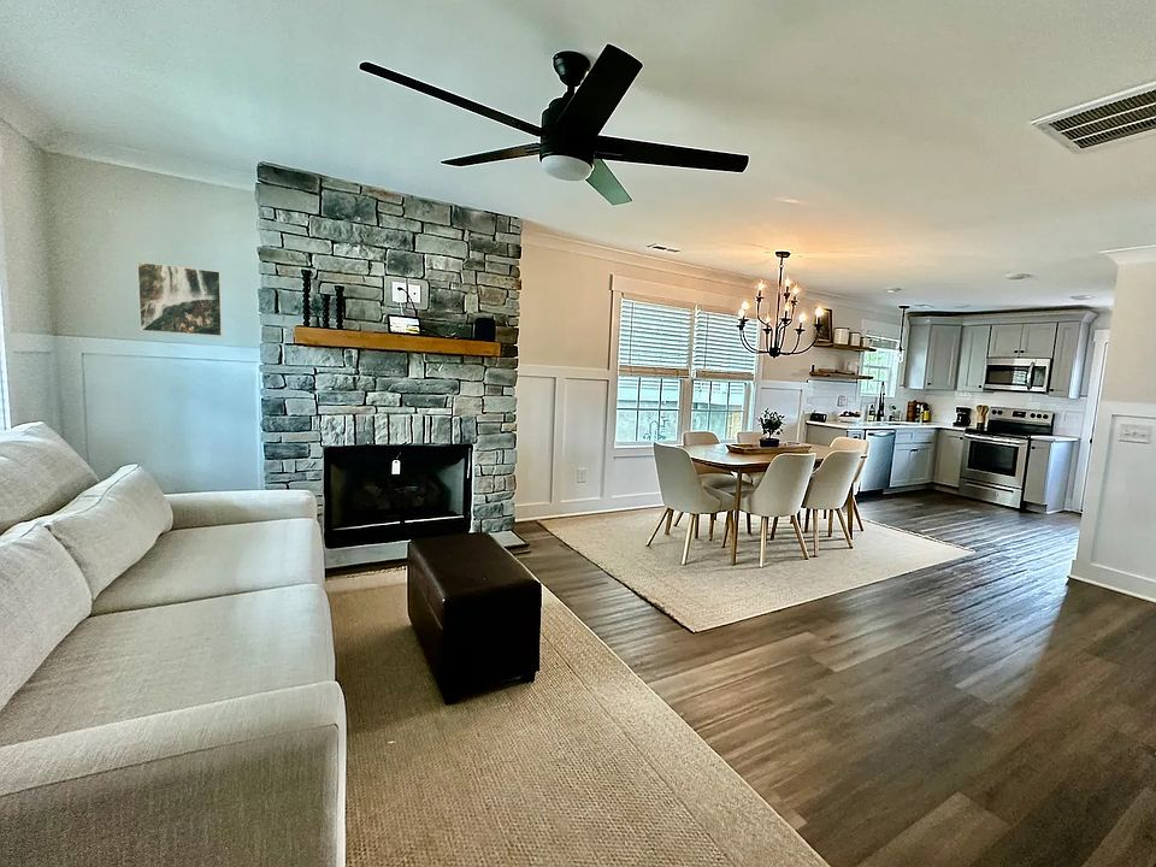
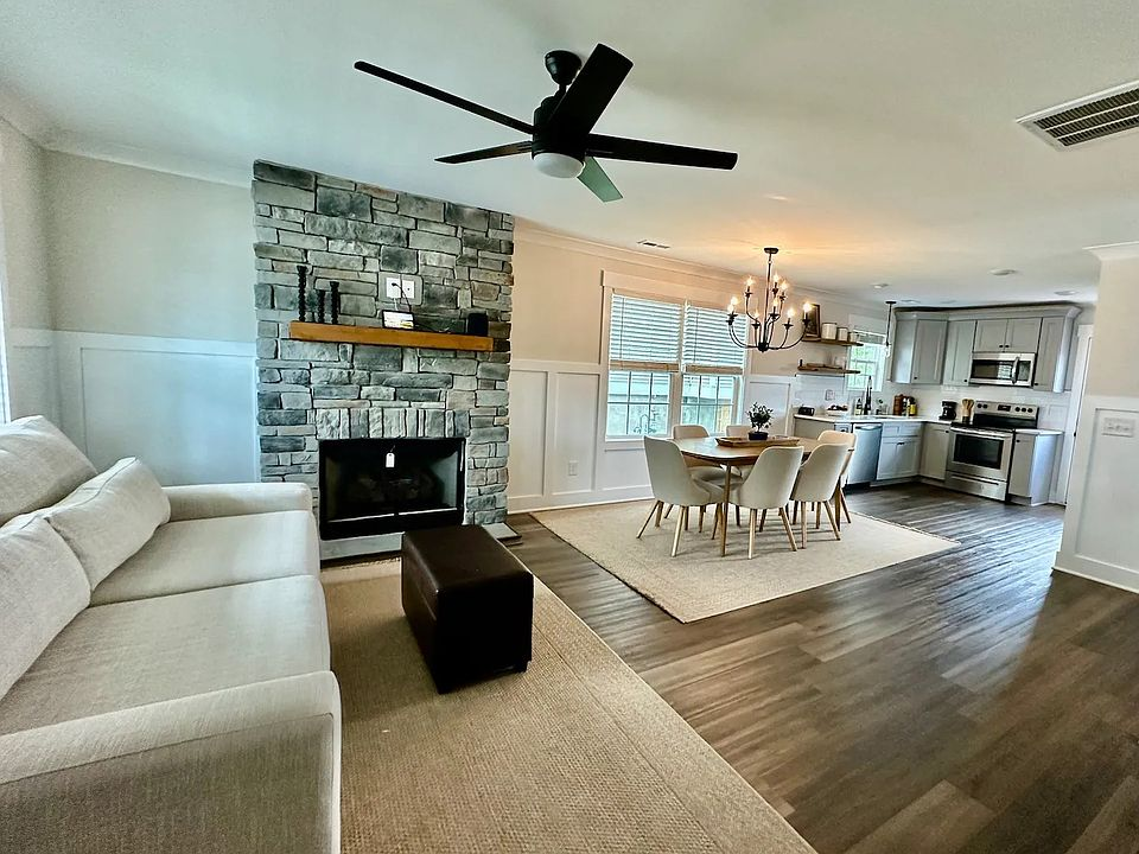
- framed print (181, 300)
